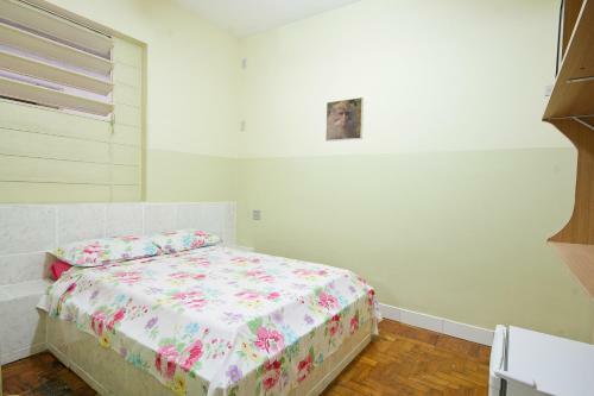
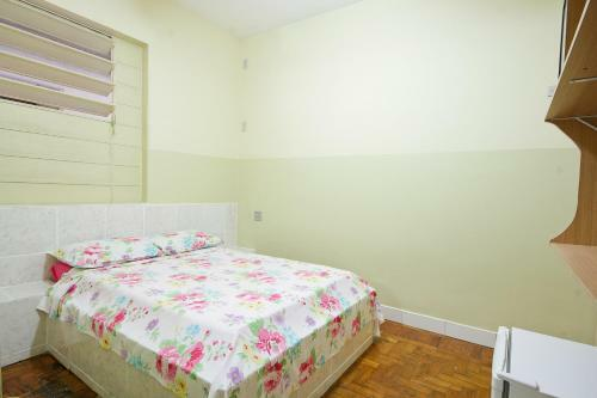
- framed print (343, 119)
